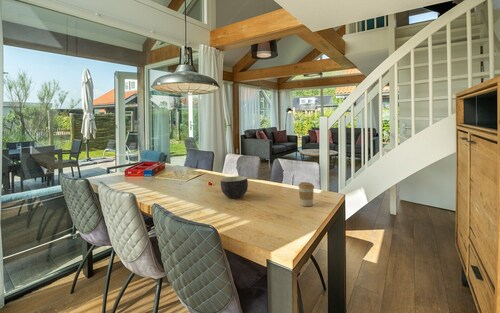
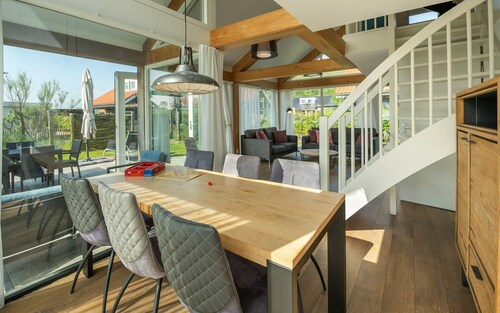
- bowl (234, 187)
- coffee cup (306, 193)
